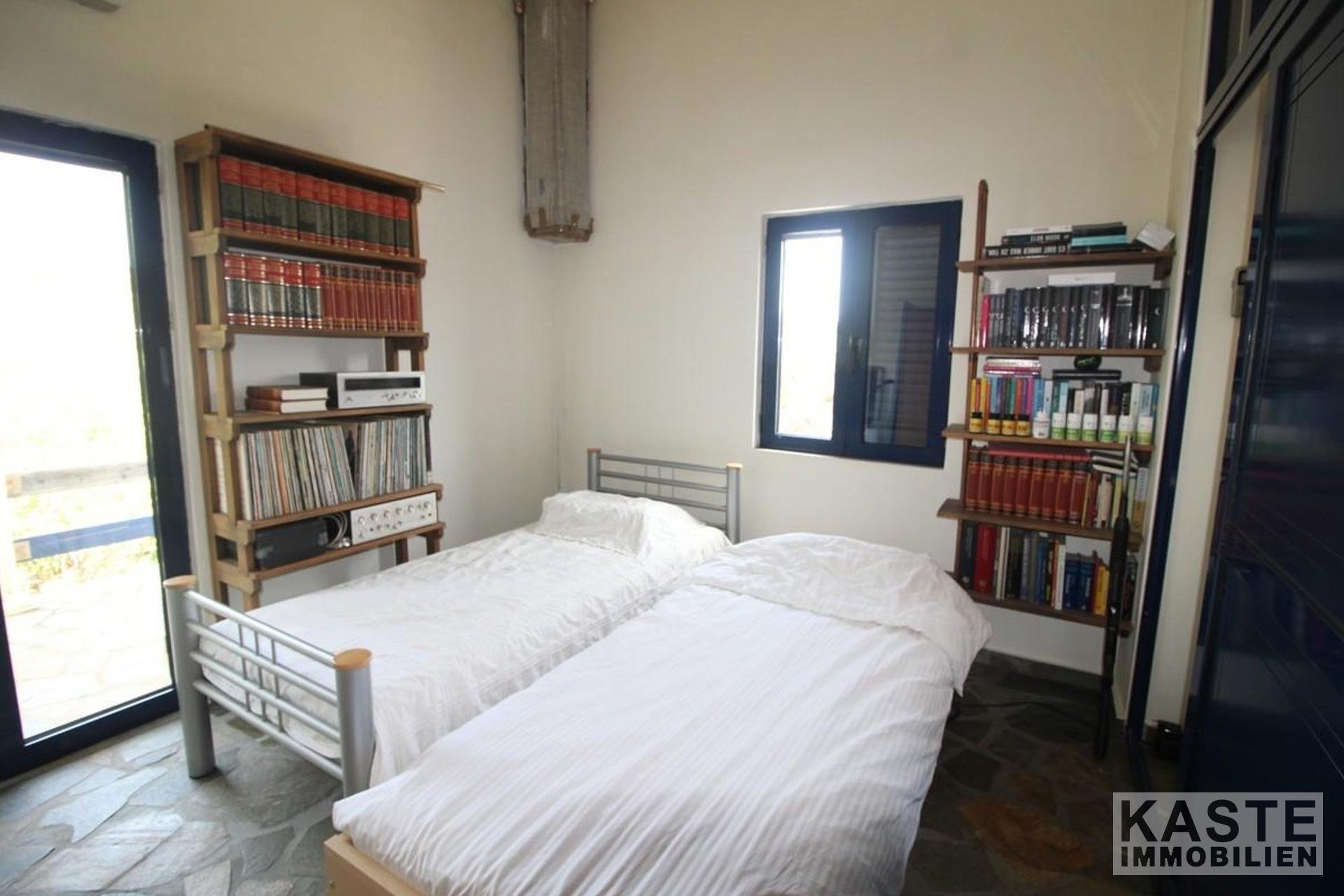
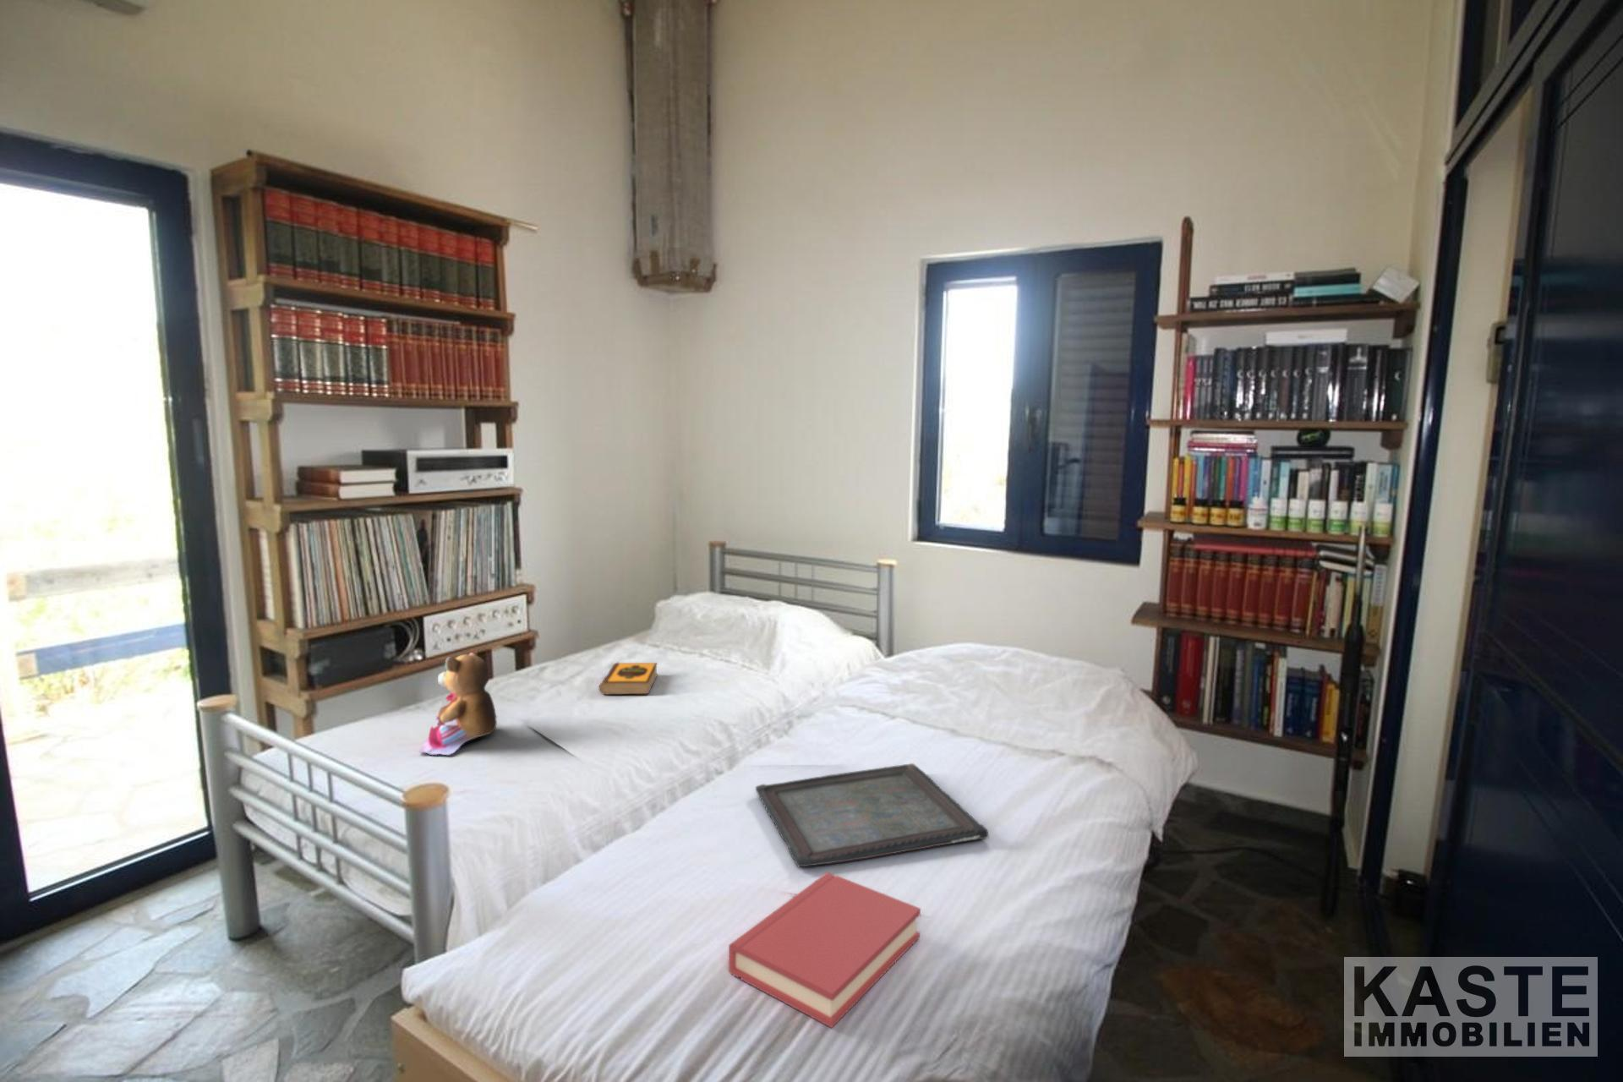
+ serving tray (863, 808)
+ teddy bear (458, 692)
+ hardback book (629, 677)
+ hardback book (827, 940)
